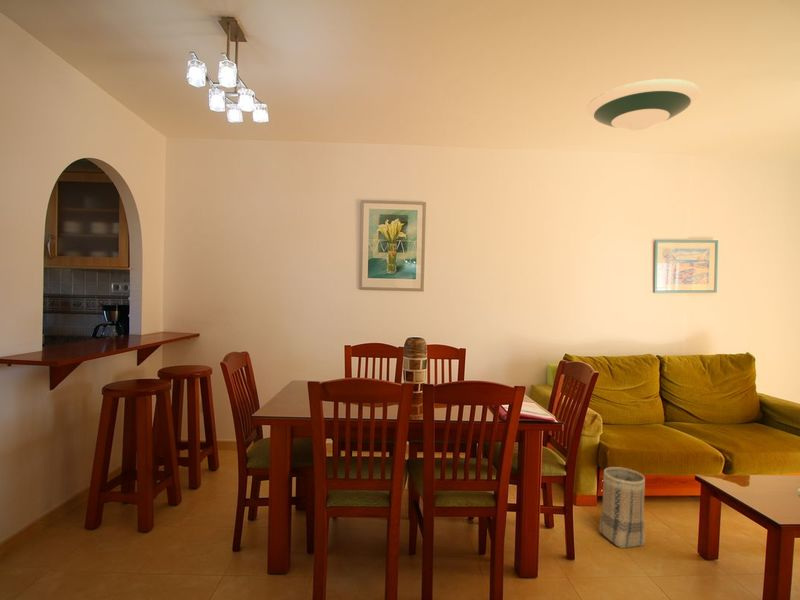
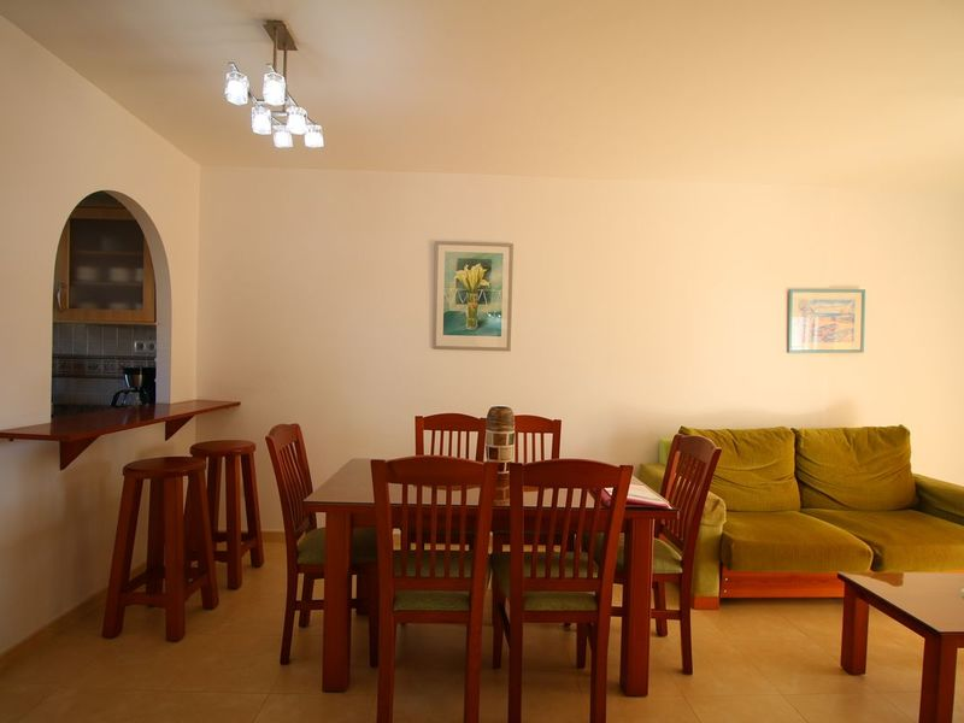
- basket (622, 506)
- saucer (639, 115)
